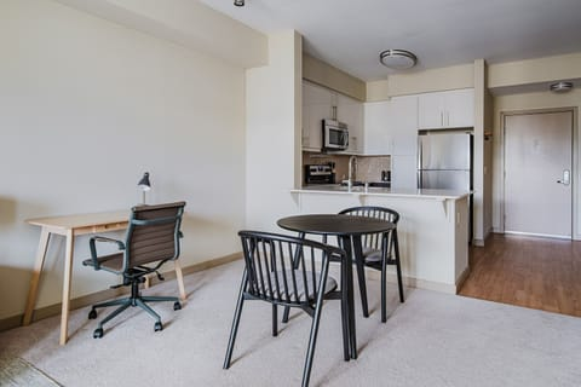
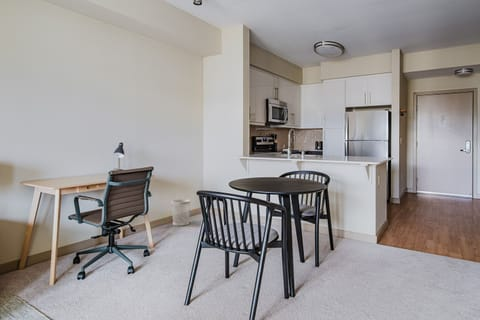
+ wastebasket (180, 212)
